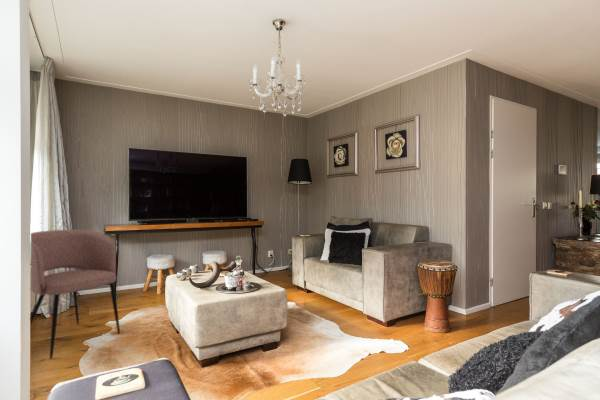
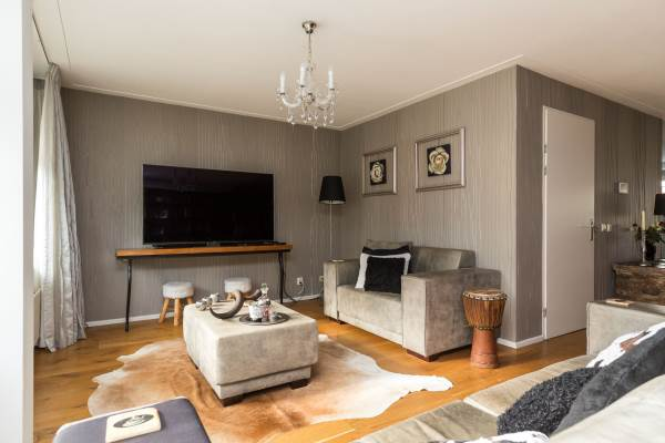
- armchair (70, 285)
